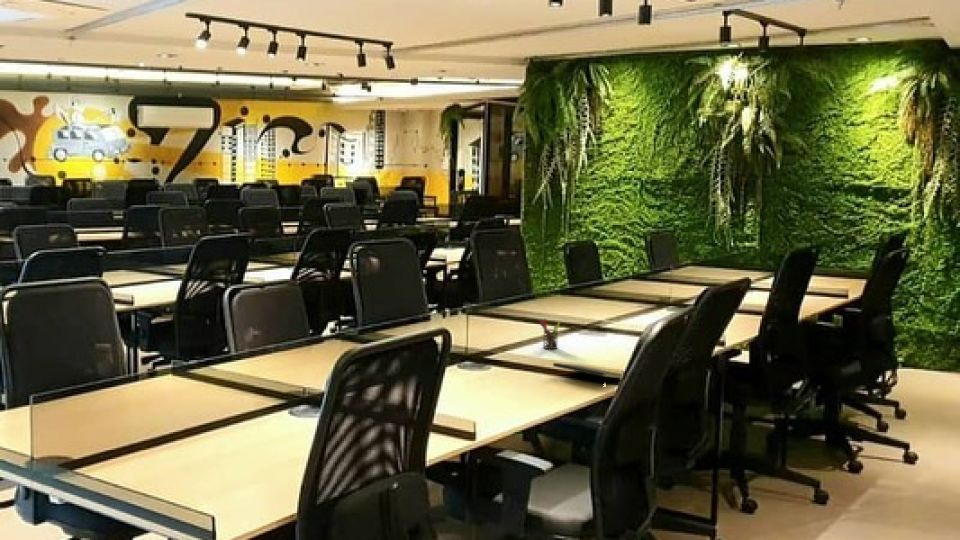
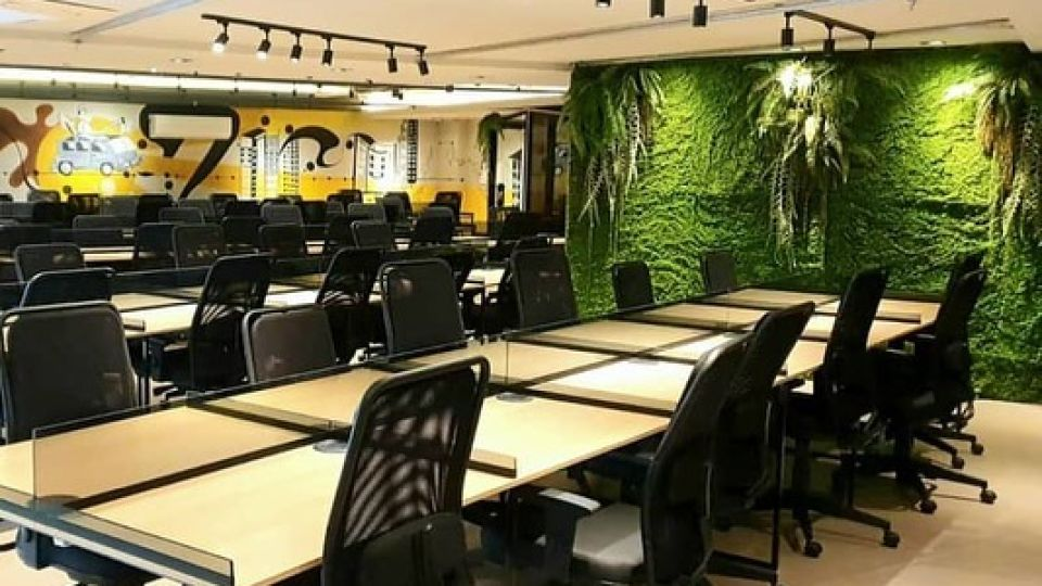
- pen holder (550, 333)
- notepad (591, 371)
